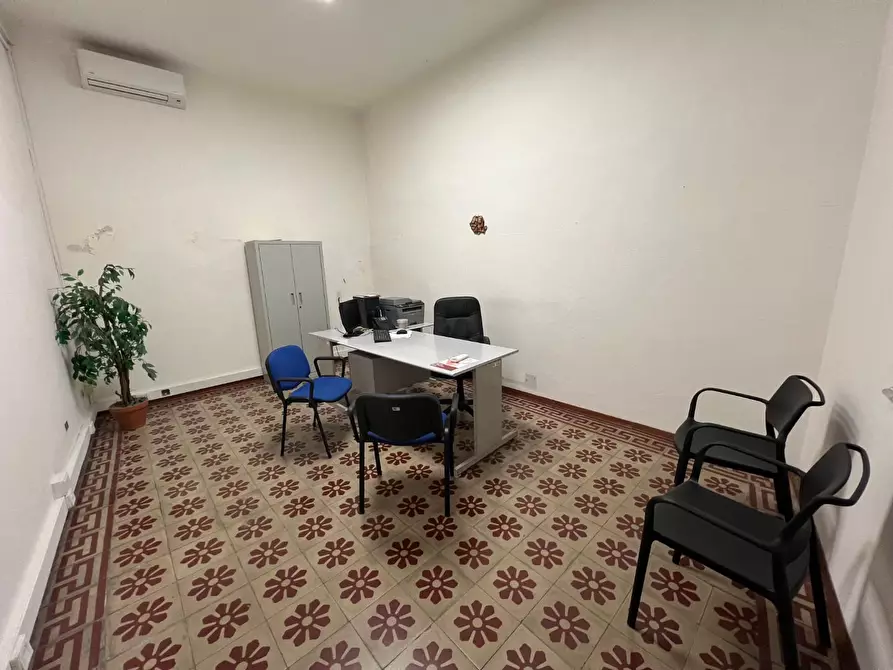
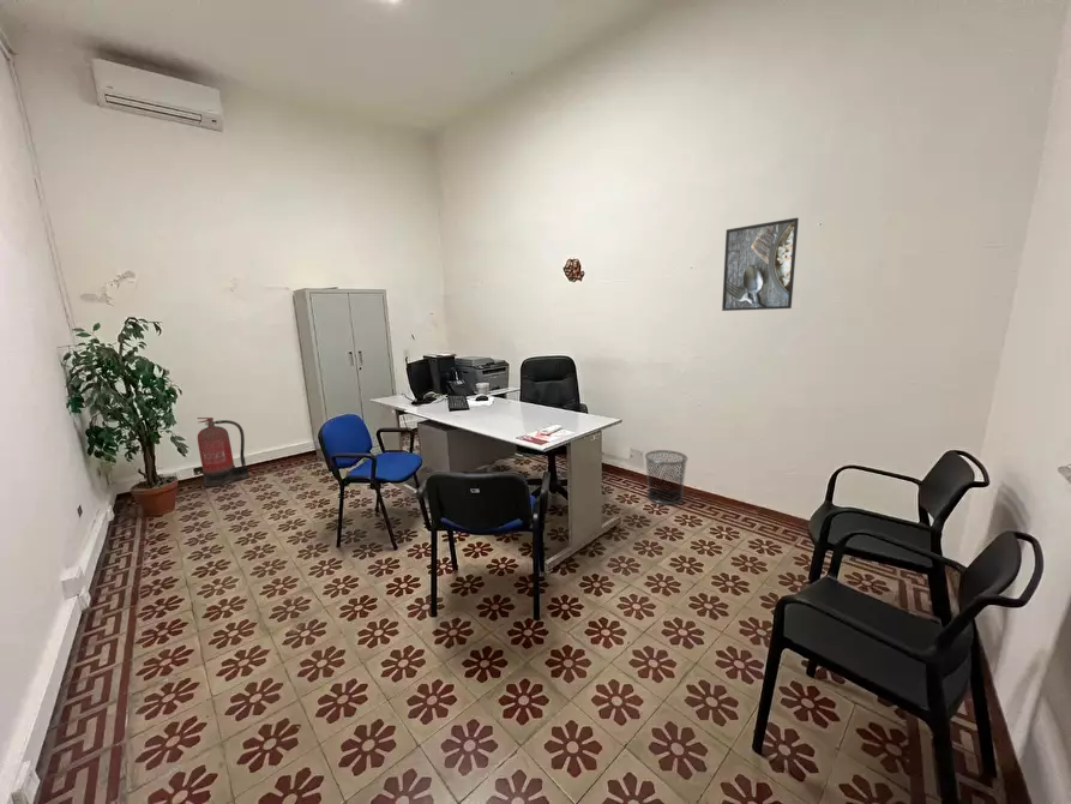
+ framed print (757, 268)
+ waste bin (666, 476)
+ fire extinguisher (222, 448)
